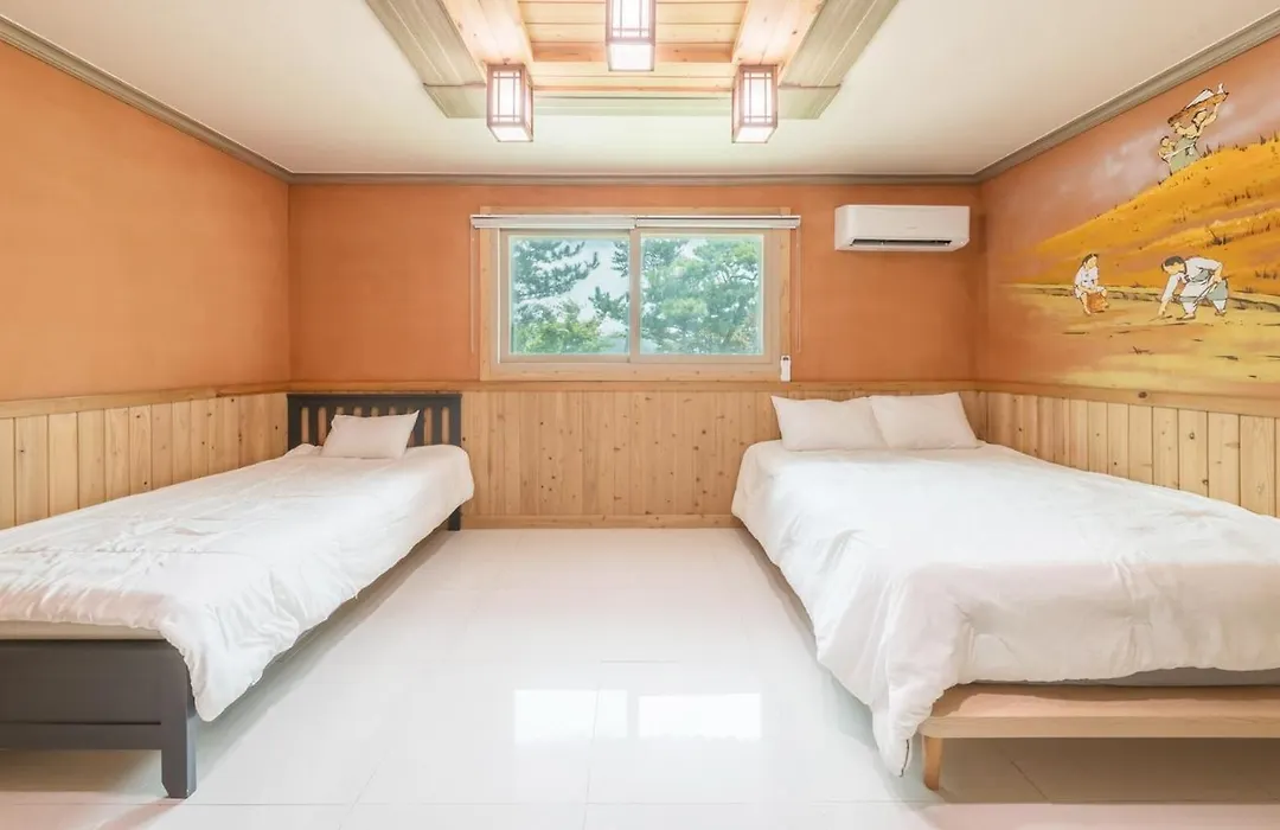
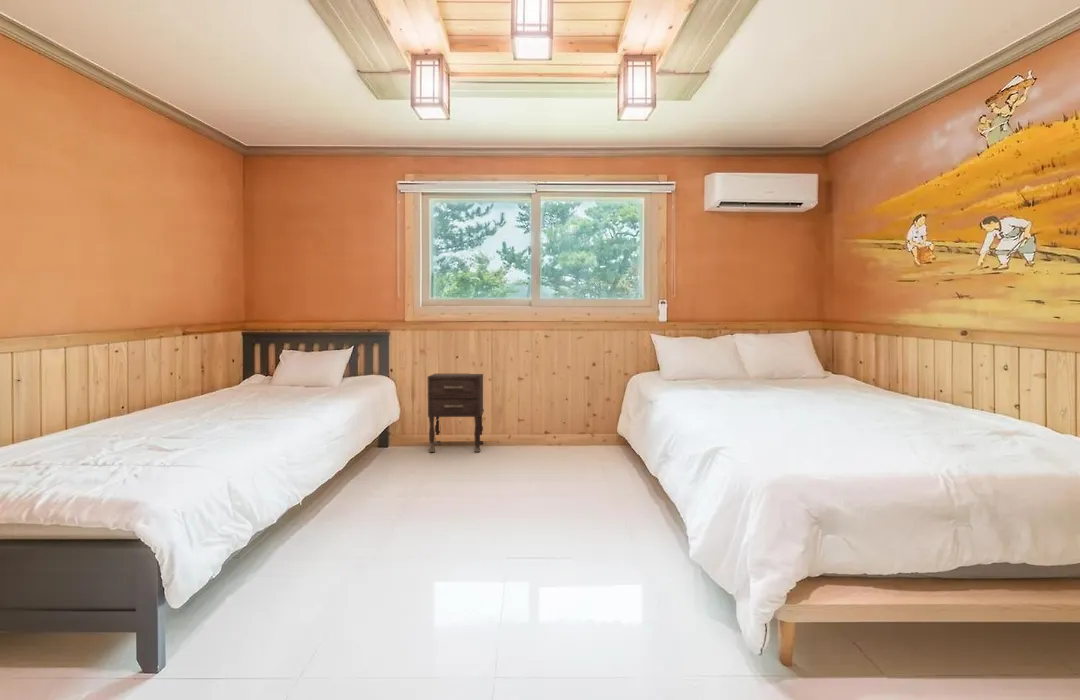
+ nightstand (456, 411)
